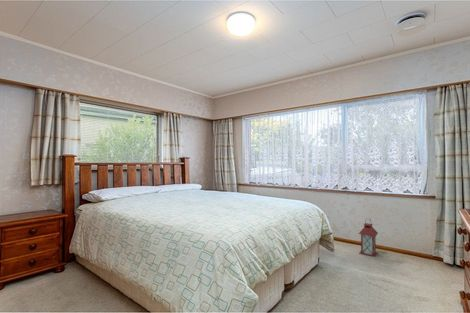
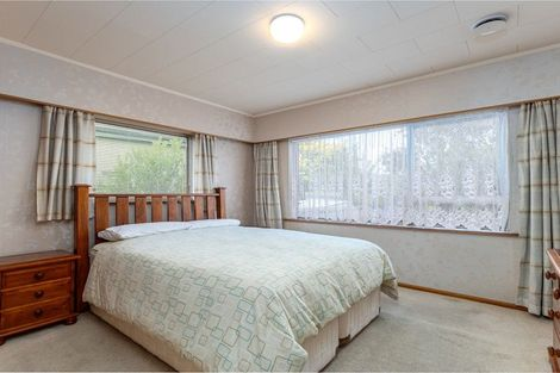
- lantern (368, 235)
